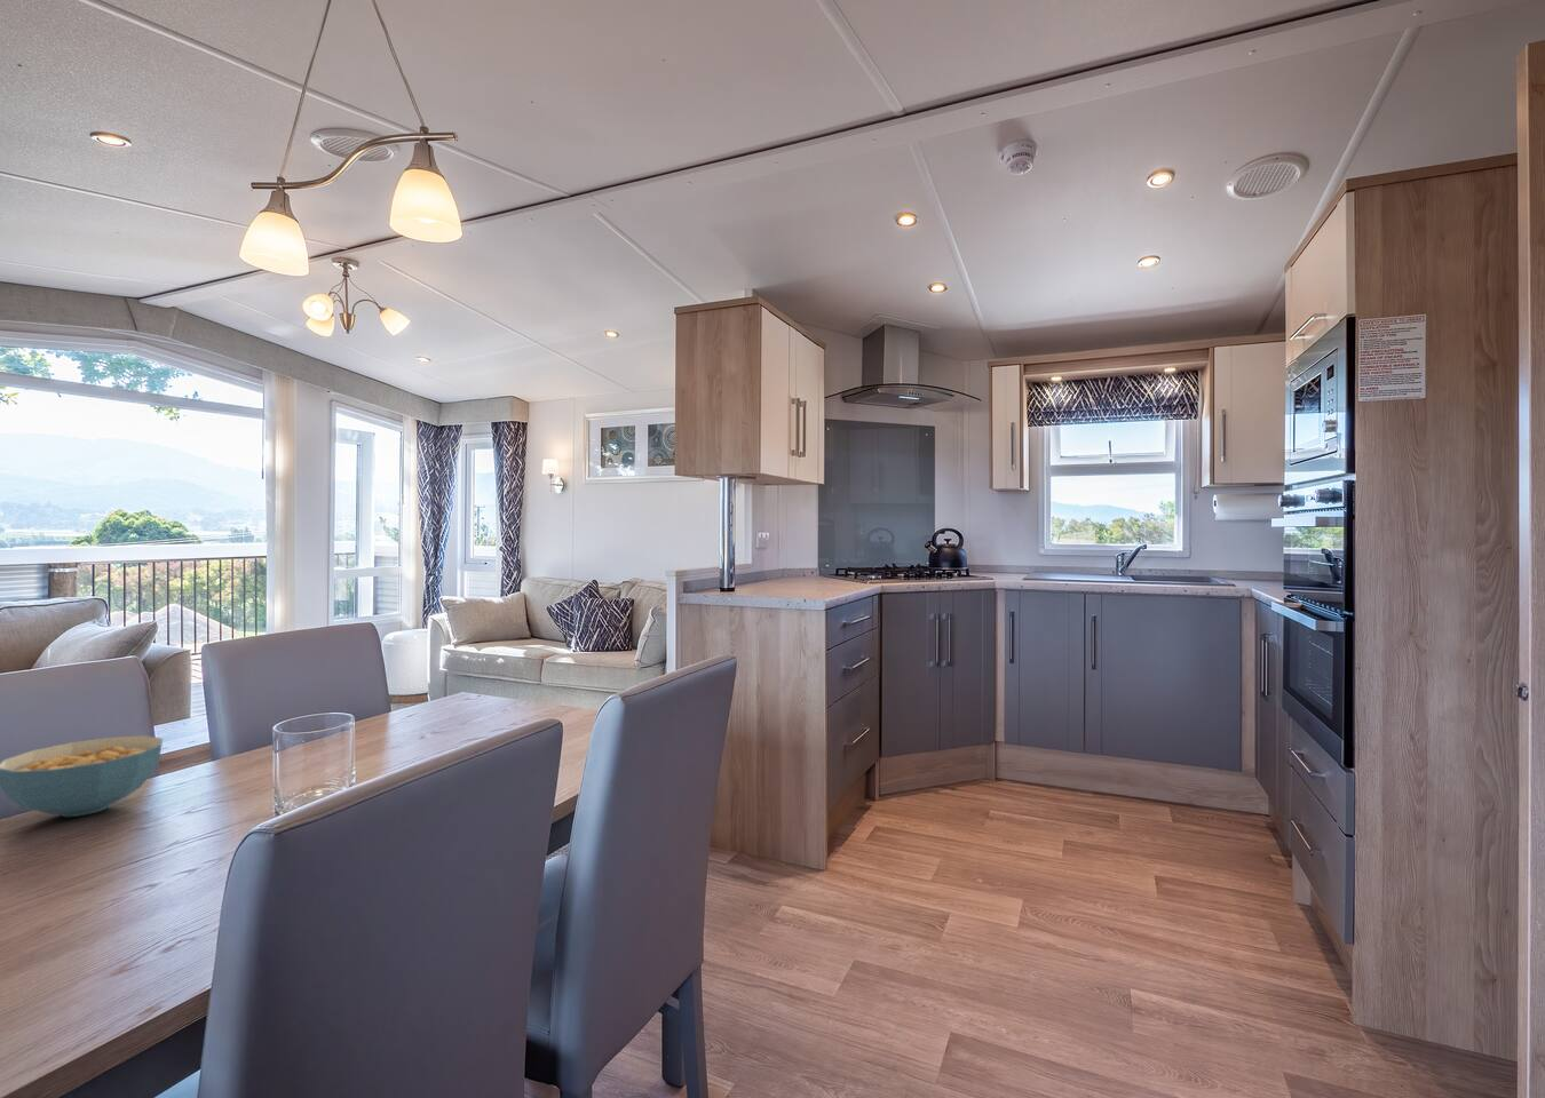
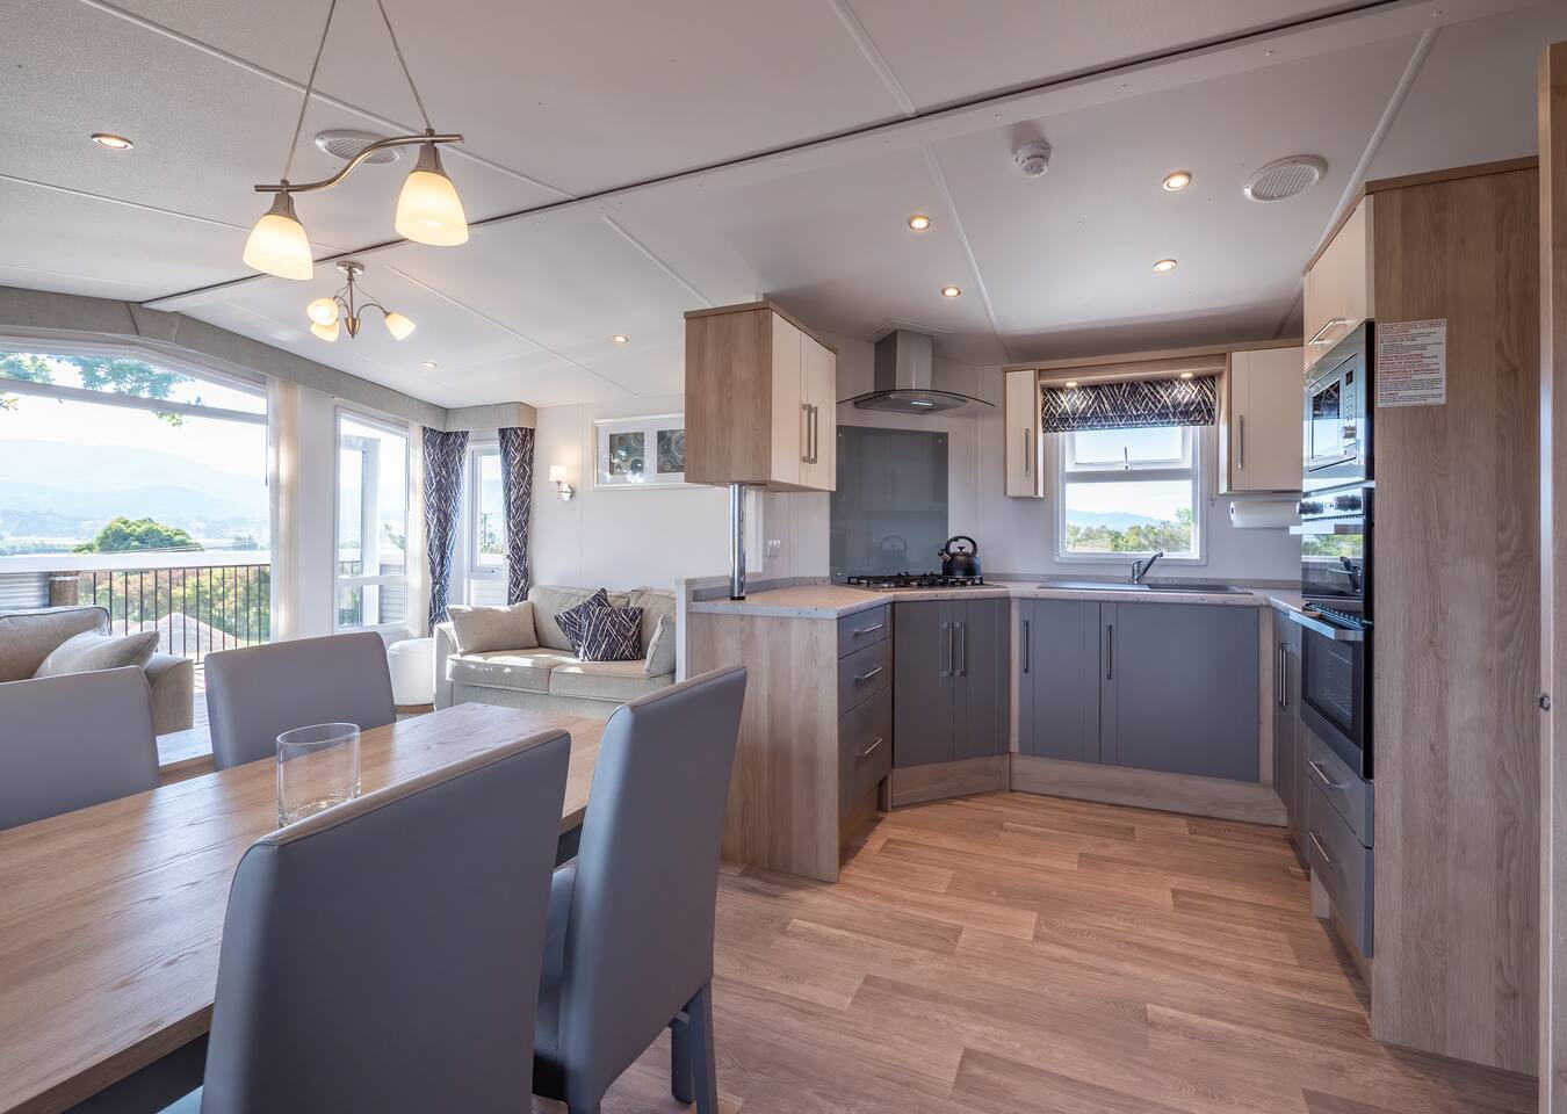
- cereal bowl (84, 780)
